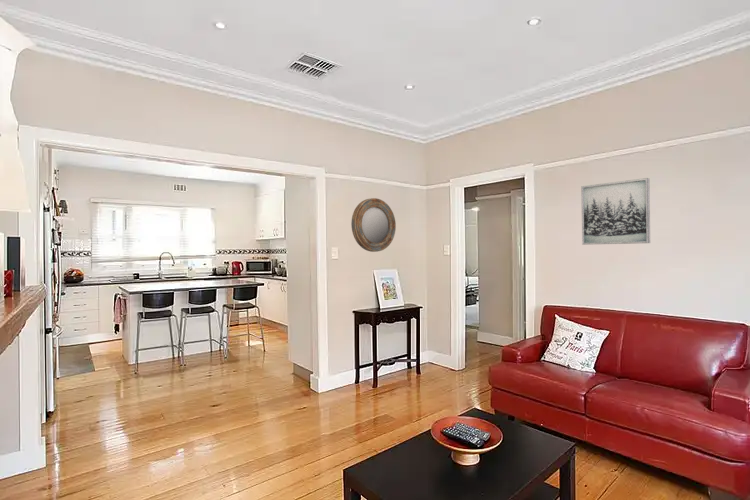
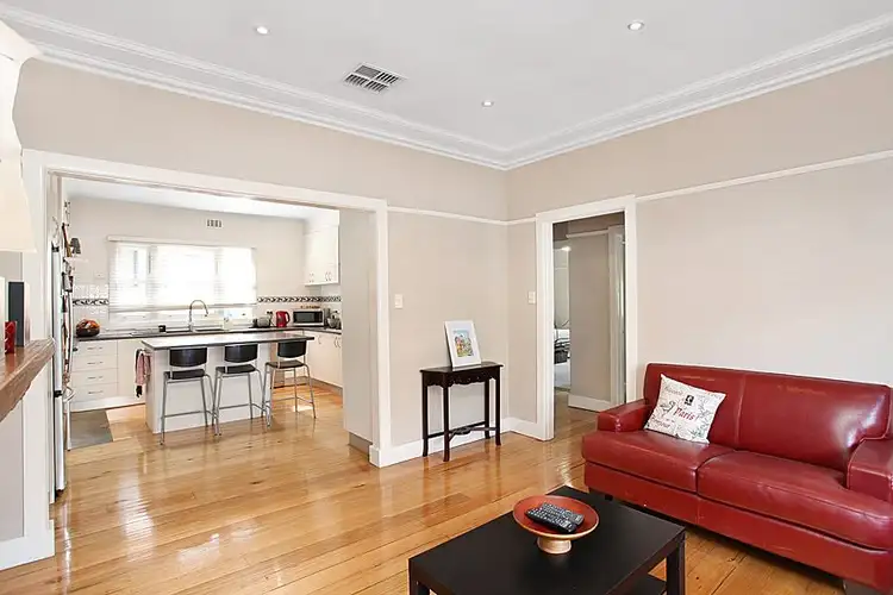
- wall art (614, 213)
- home mirror (374, 225)
